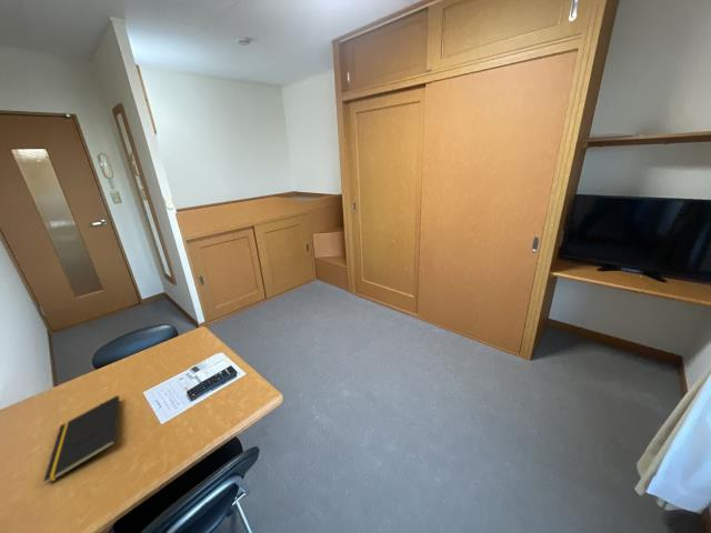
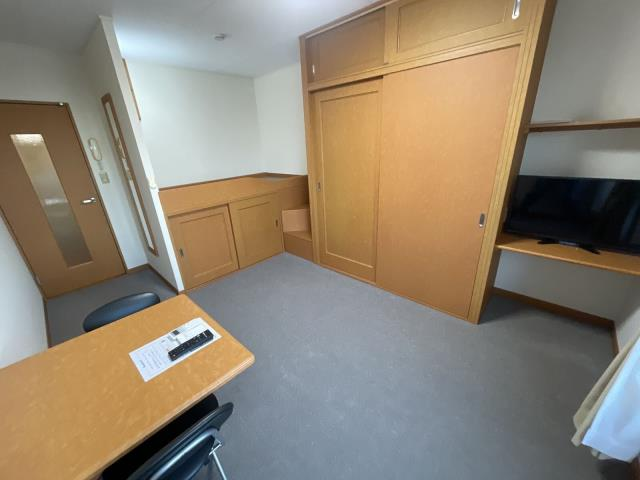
- notepad (87, 433)
